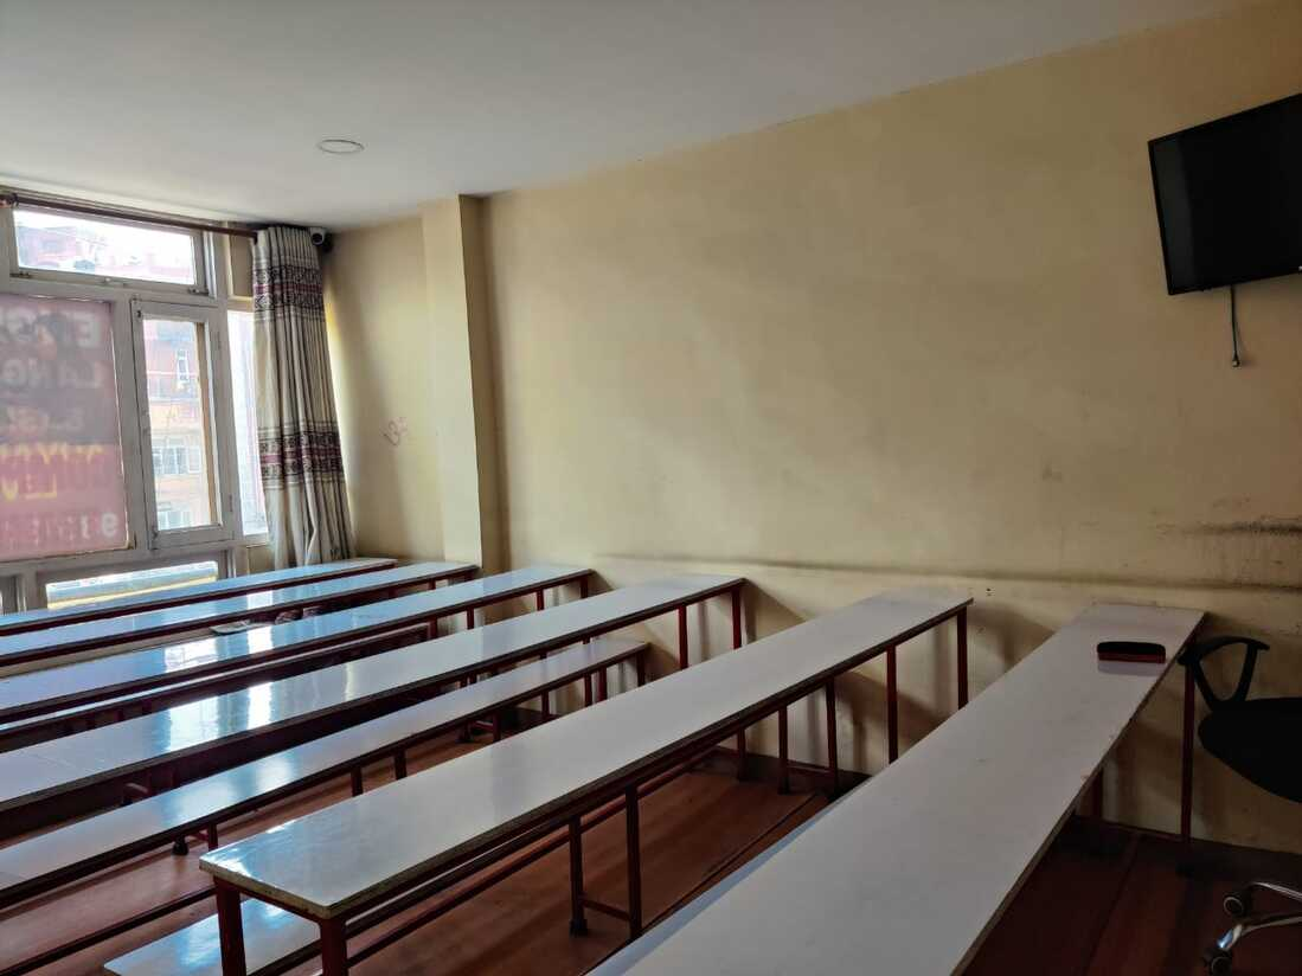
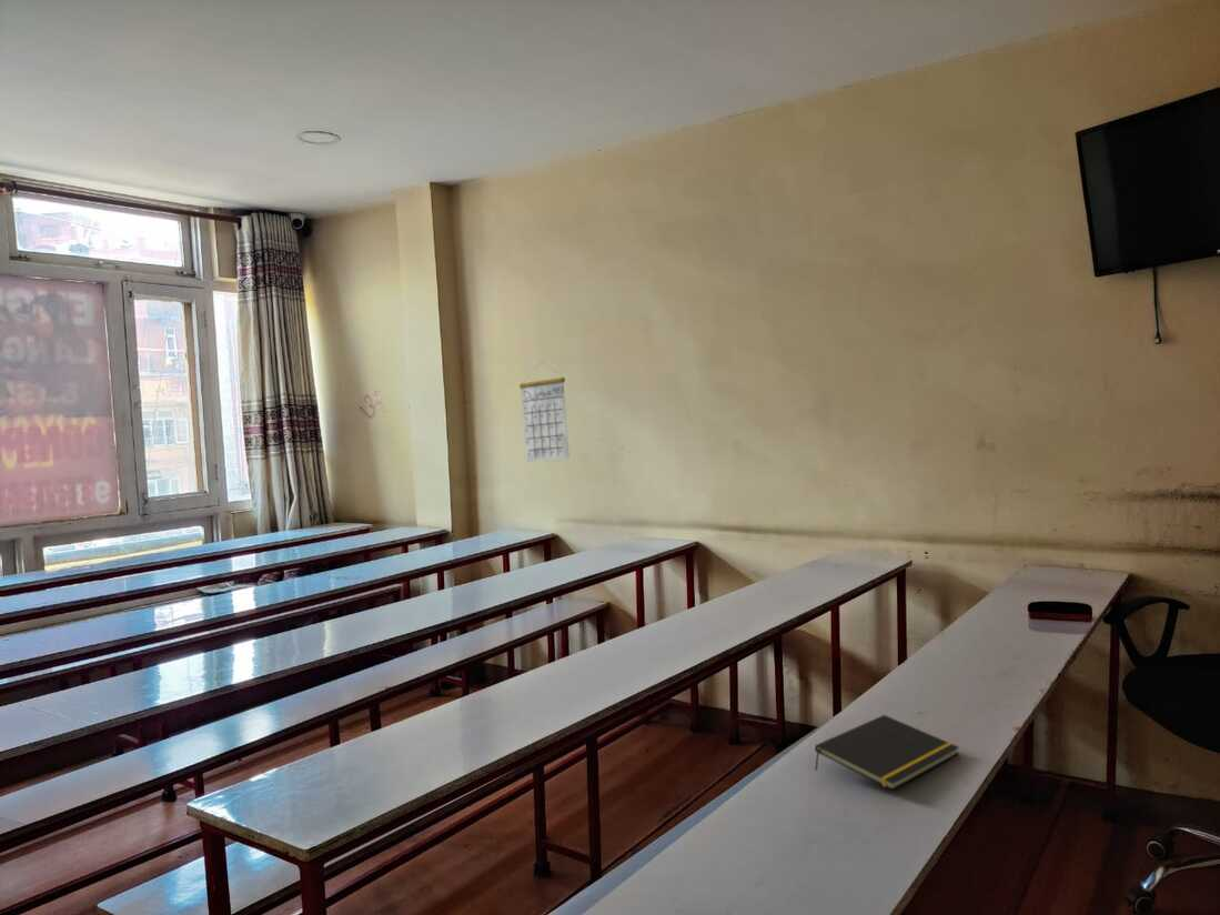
+ calendar (543, 411)
+ notepad (887, 748)
